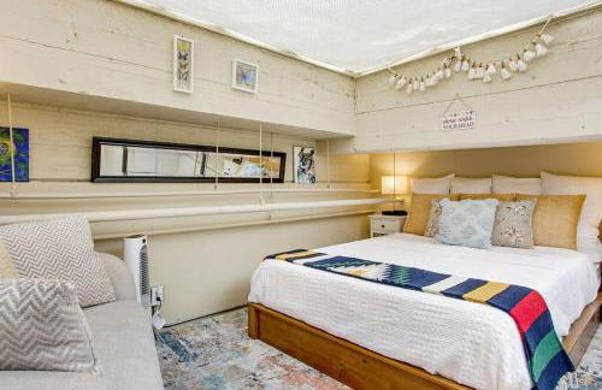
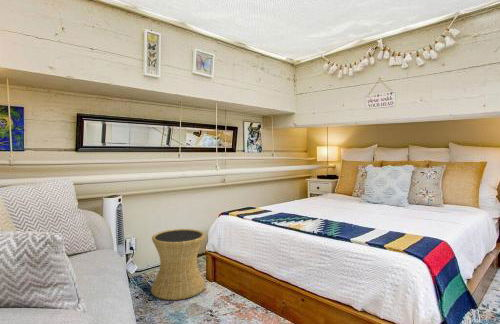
+ side table (178, 261)
